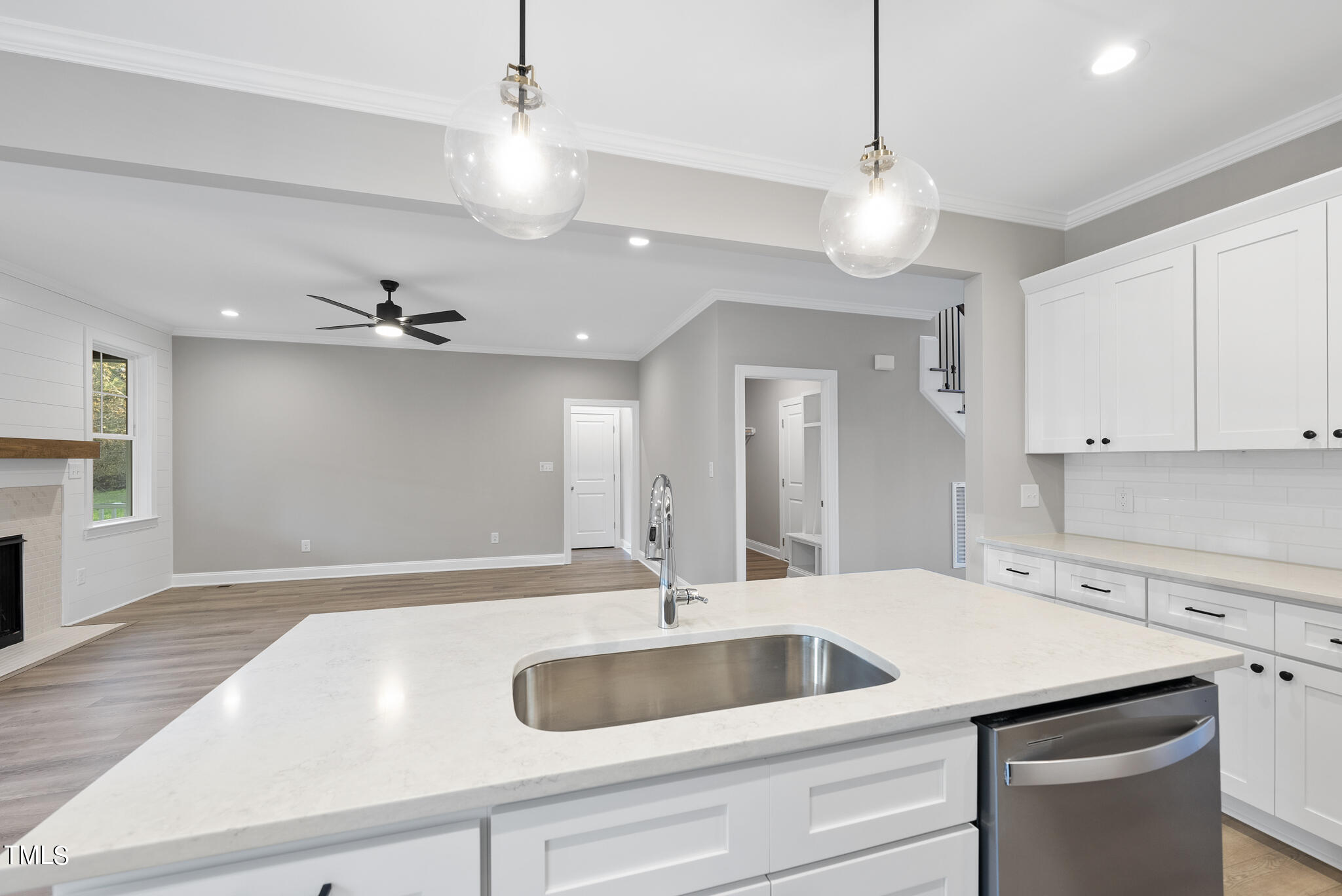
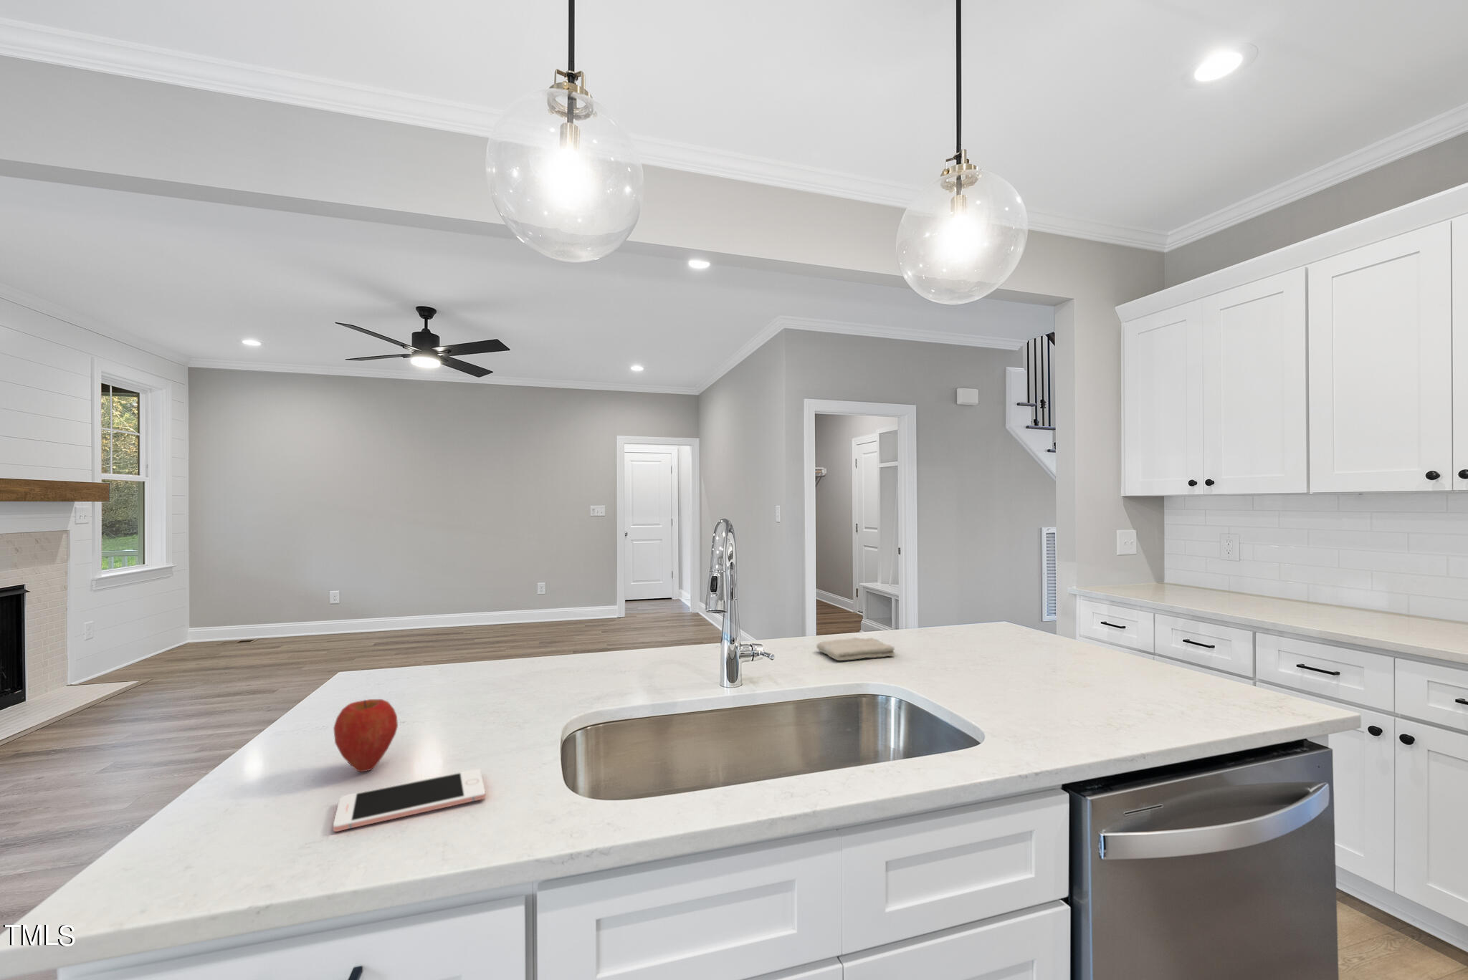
+ cell phone (412, 797)
+ apple (366, 734)
+ washcloth (855, 648)
